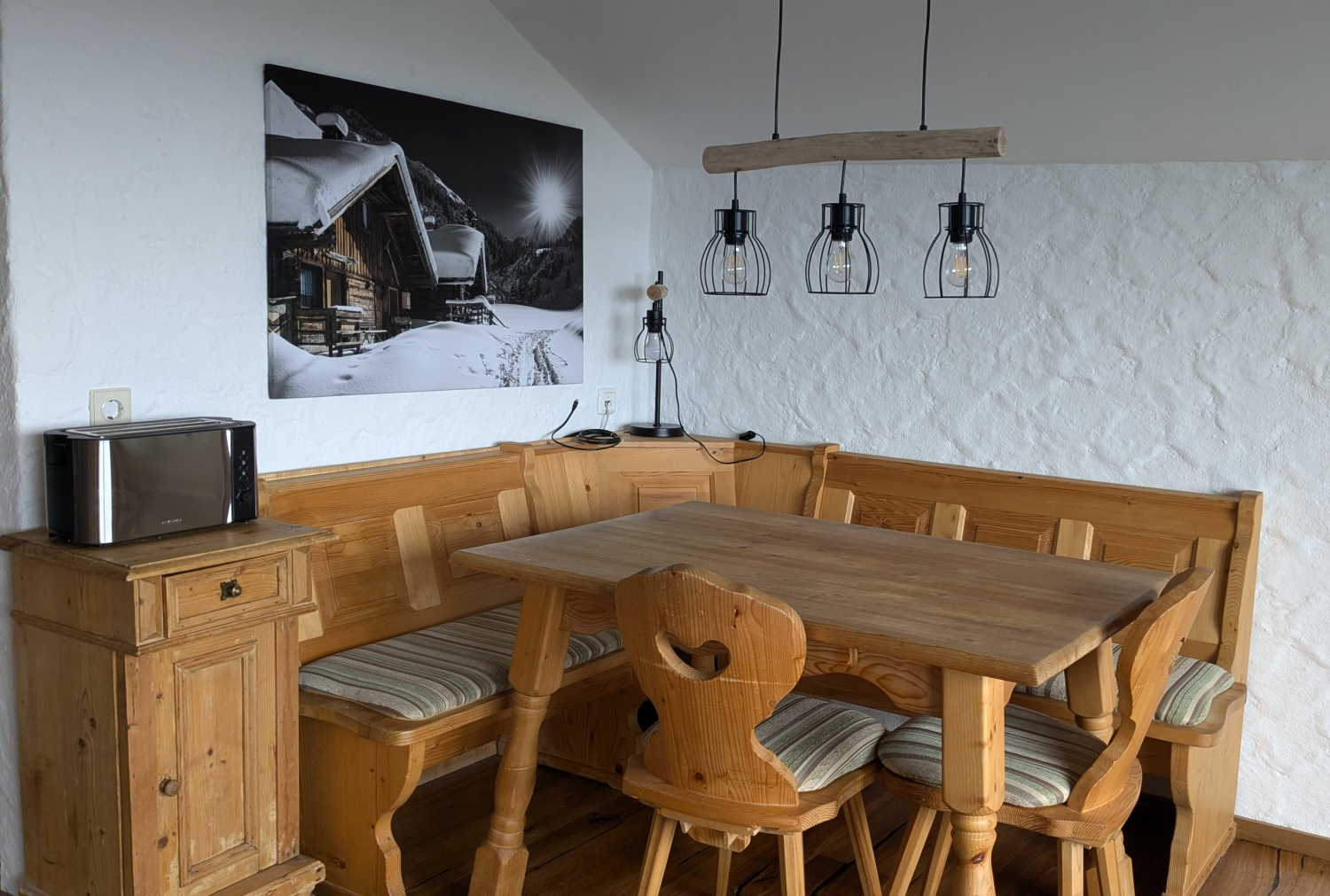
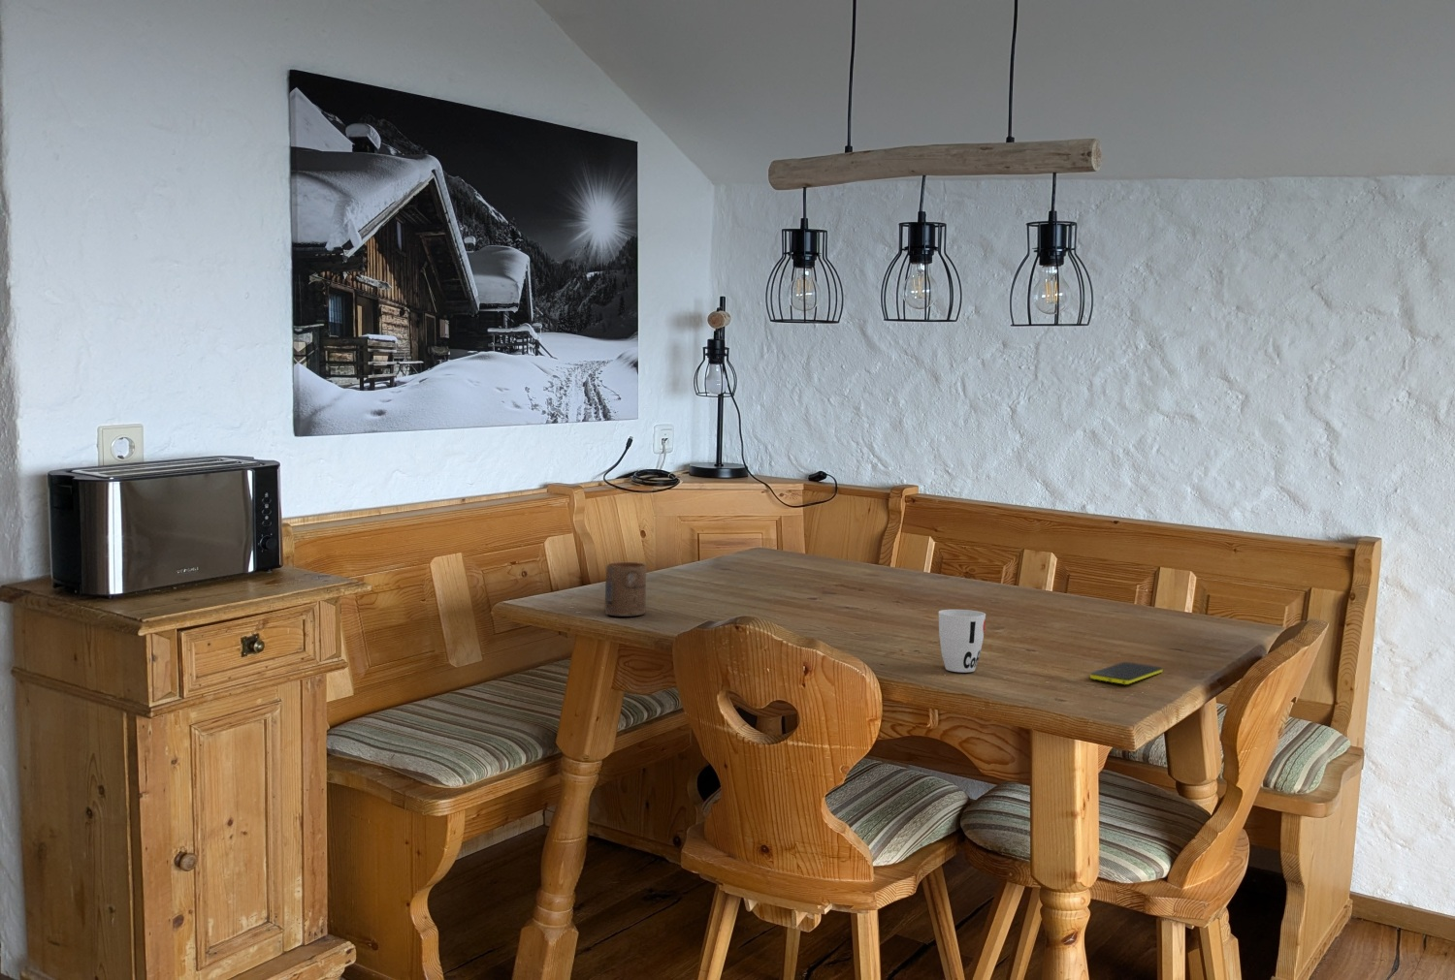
+ smartphone (1126, 673)
+ cup (961, 641)
+ cup (625, 588)
